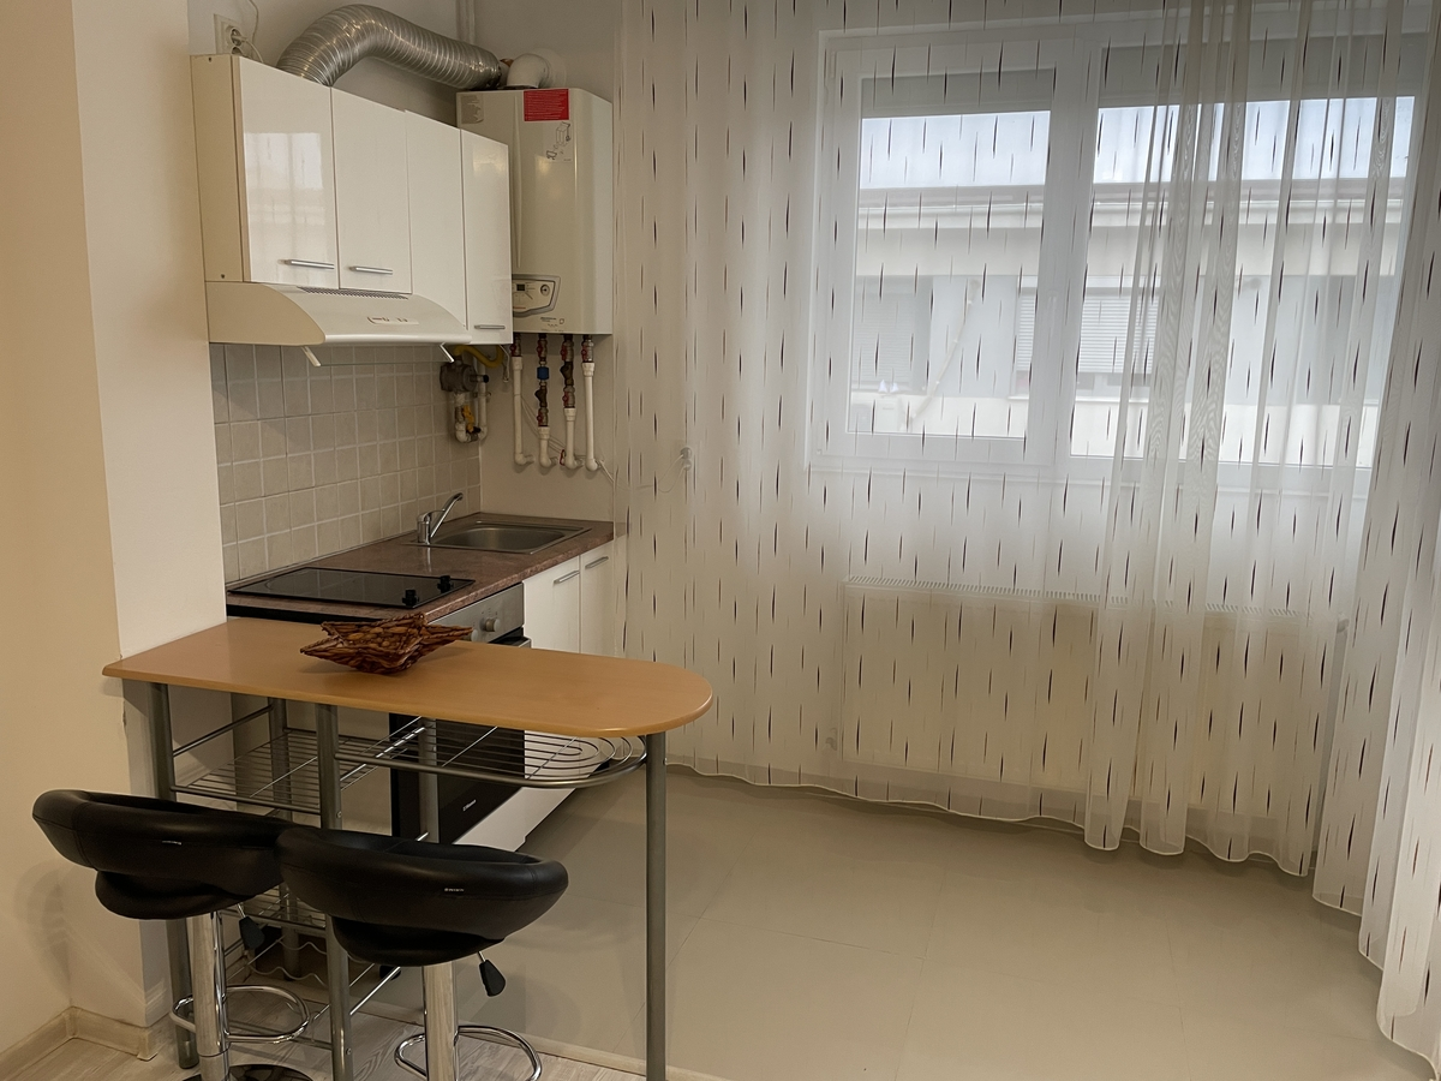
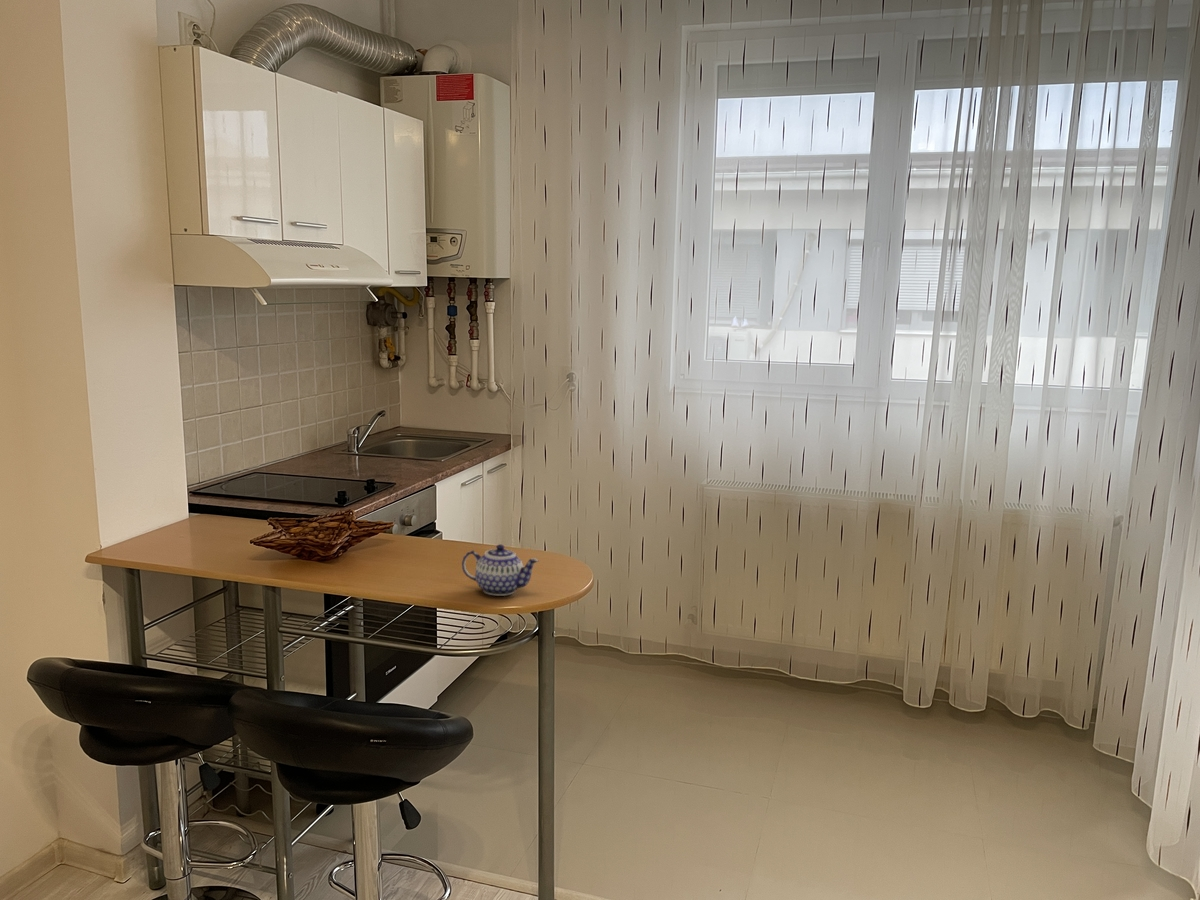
+ teapot (499, 568)
